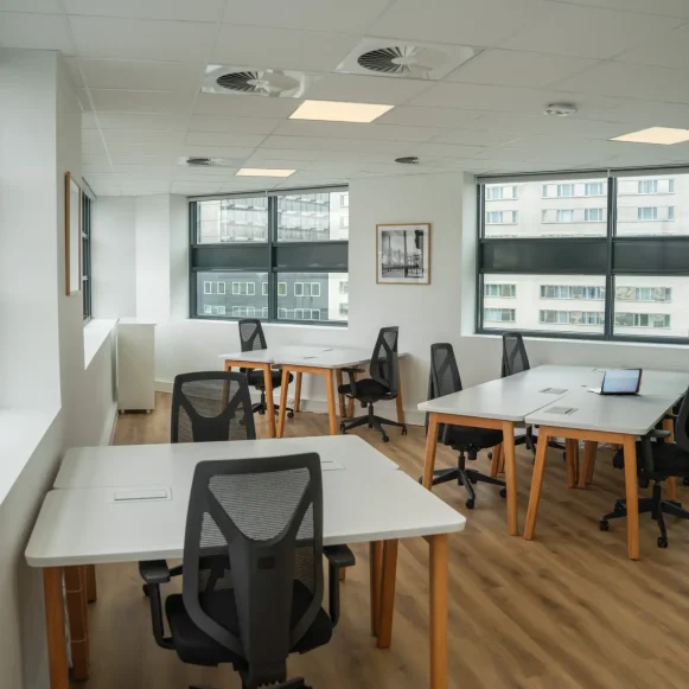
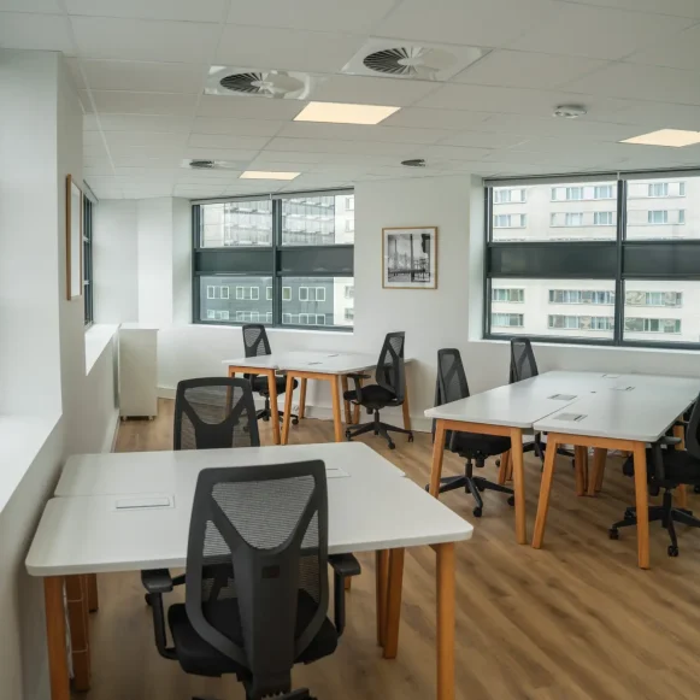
- laptop (613, 379)
